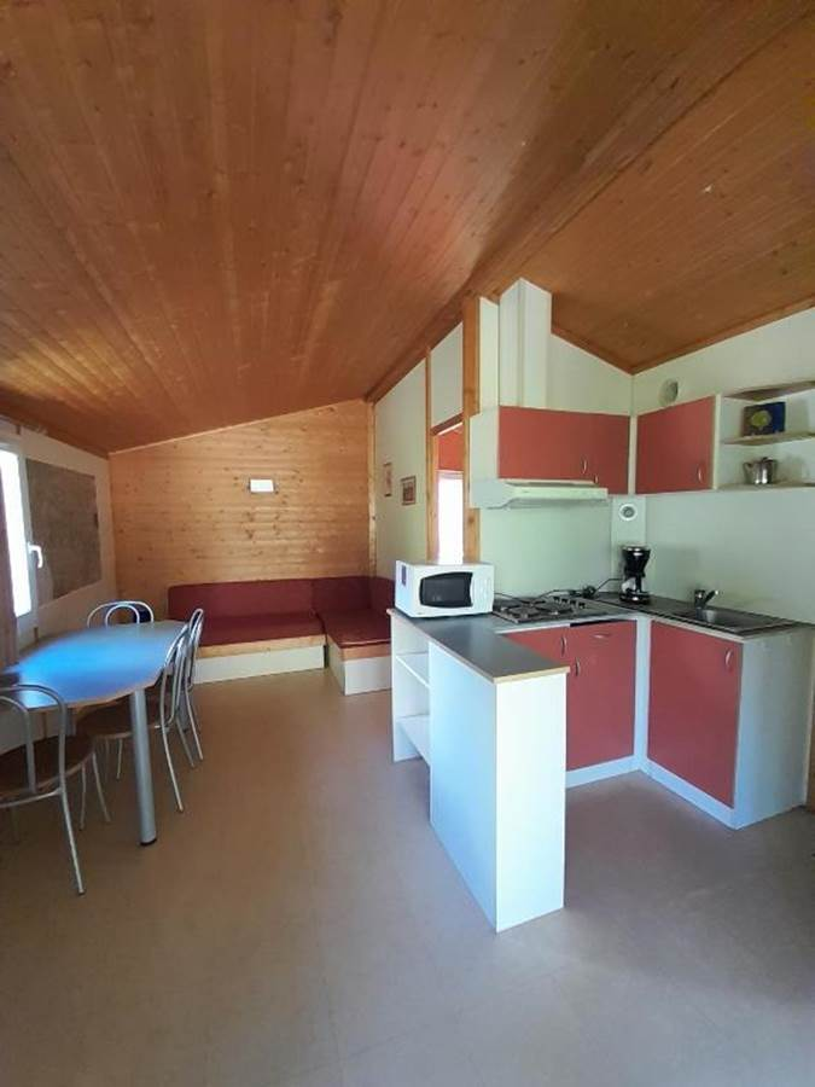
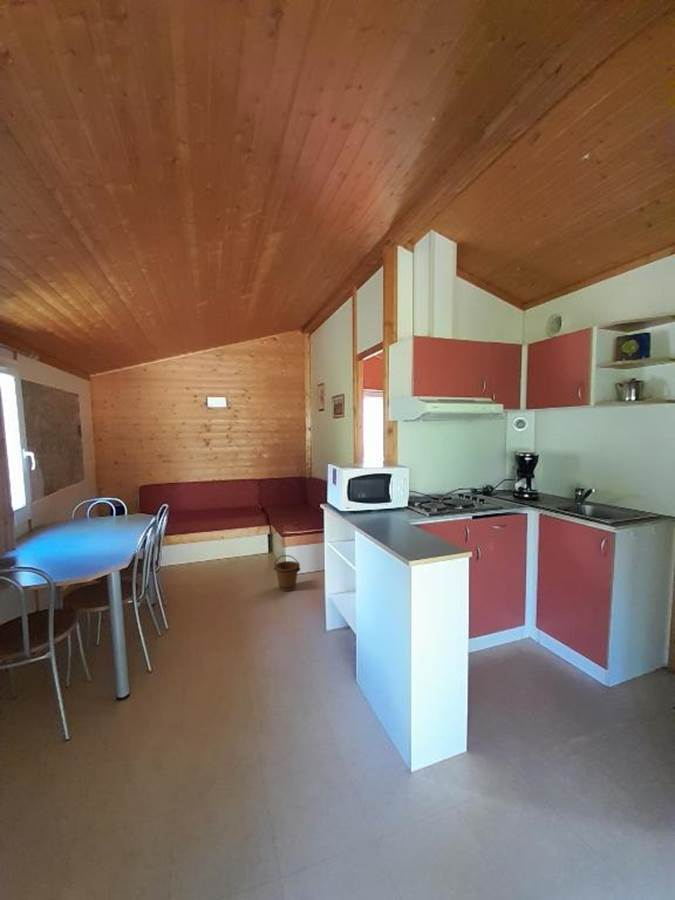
+ bucket (287, 571)
